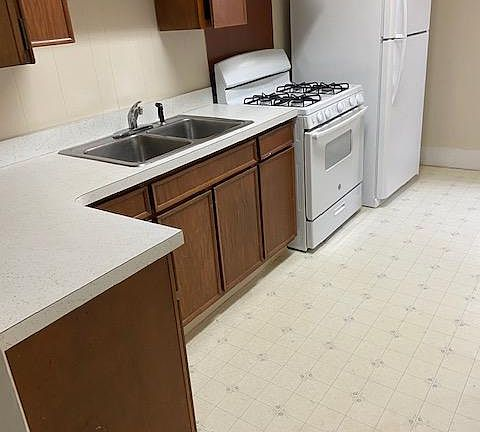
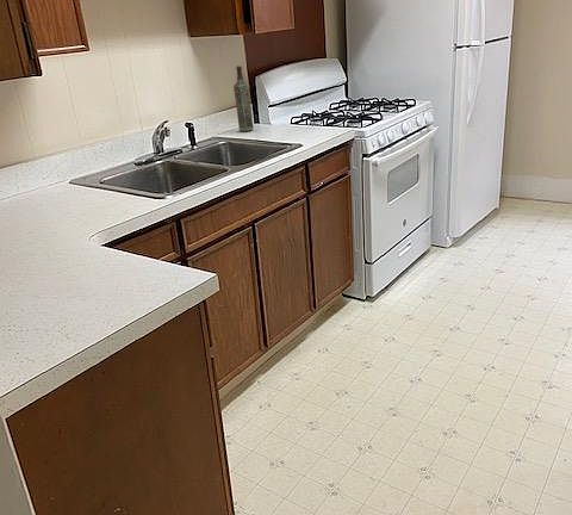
+ bottle (242, 98)
